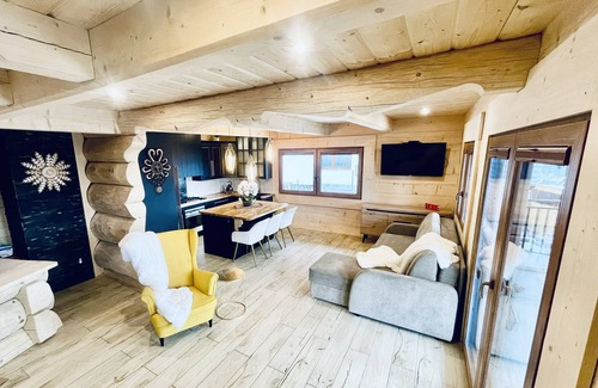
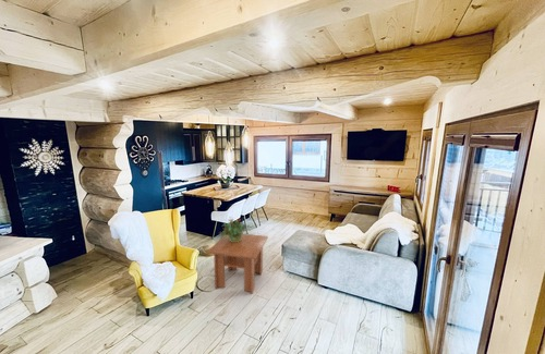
+ coffee table (240, 261)
+ potted plant (233, 229)
